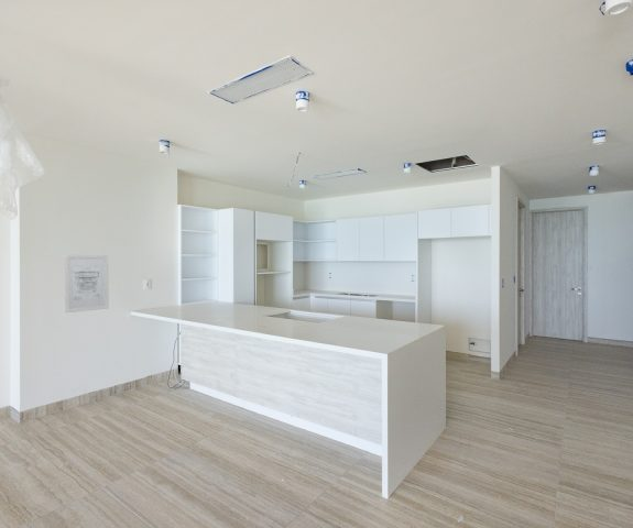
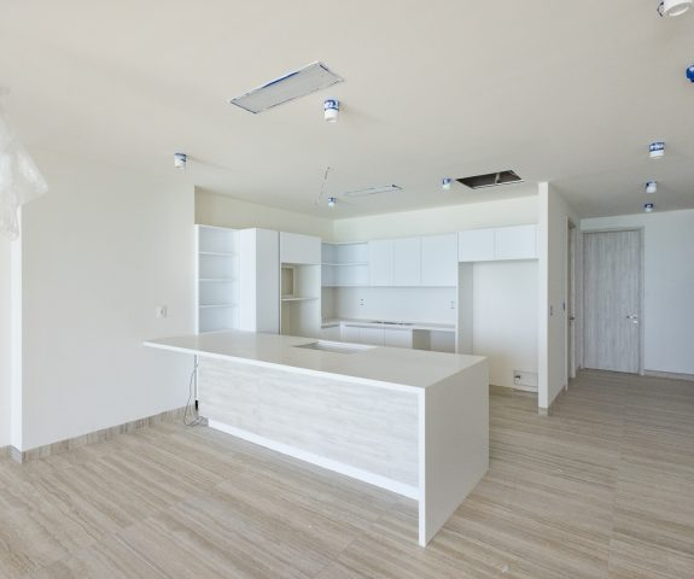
- wall art (87, 283)
